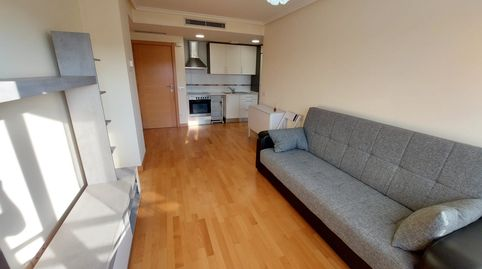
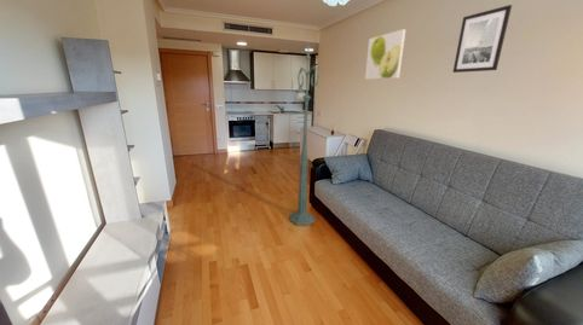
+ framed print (382, 57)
+ wall art (479, 42)
+ floor lamp (305, 135)
